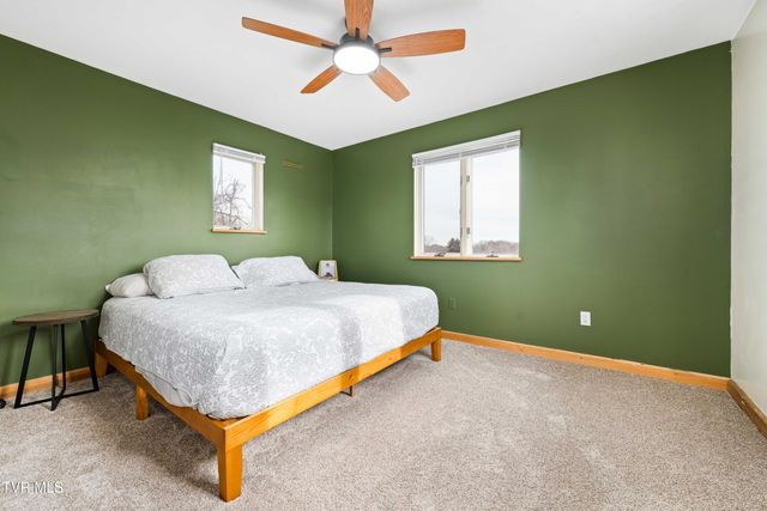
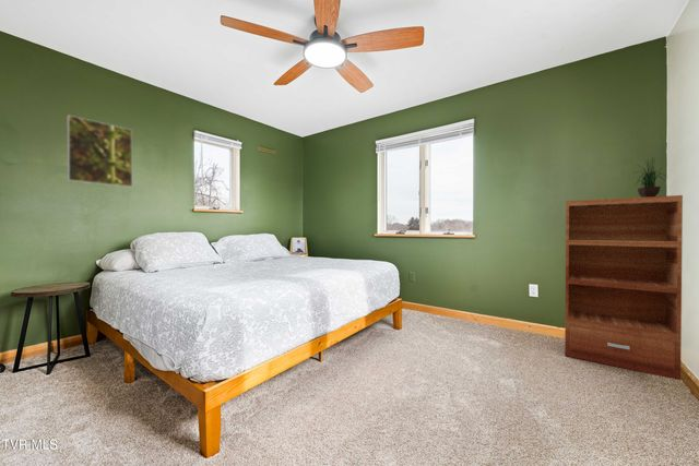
+ bookshelf (616, 279)
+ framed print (102, 153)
+ potted plant (650, 174)
